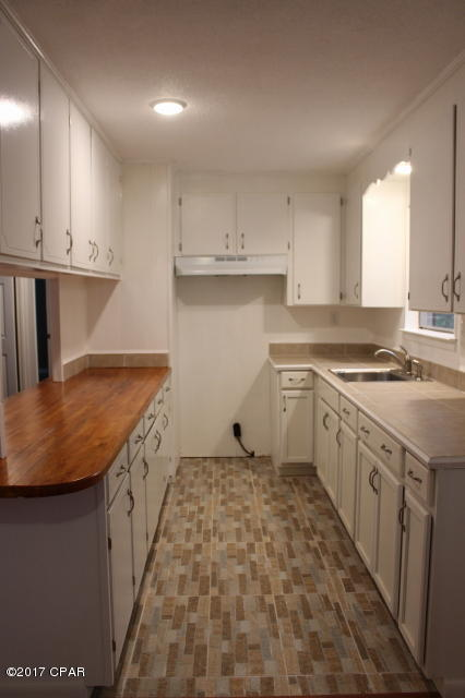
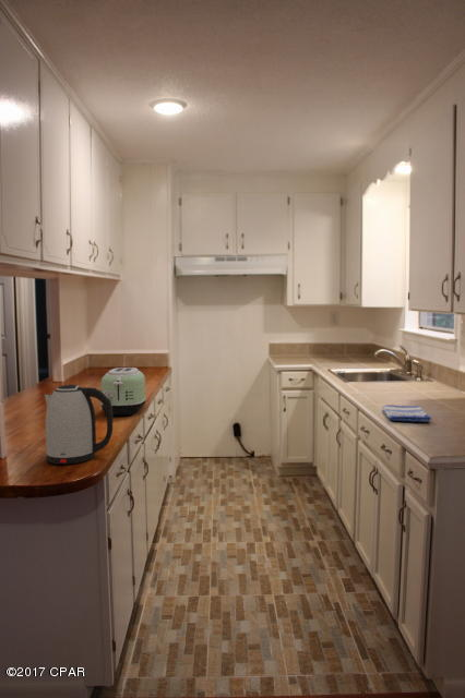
+ toaster (123, 390)
+ kettle (79, 421)
+ dish towel (405, 412)
